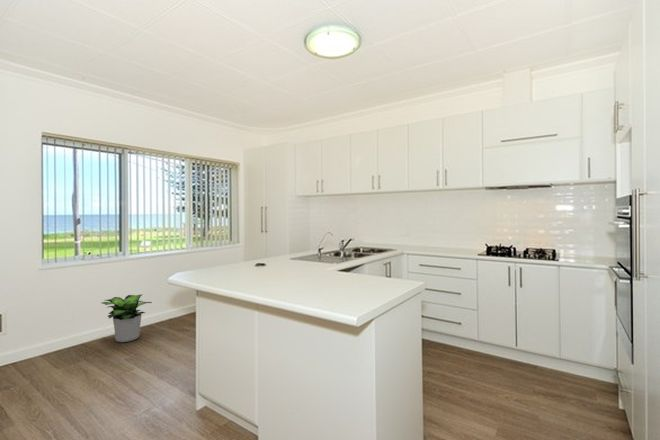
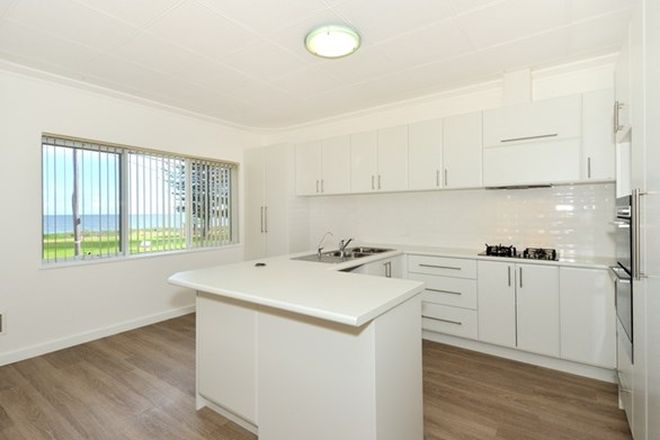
- potted plant (128, 318)
